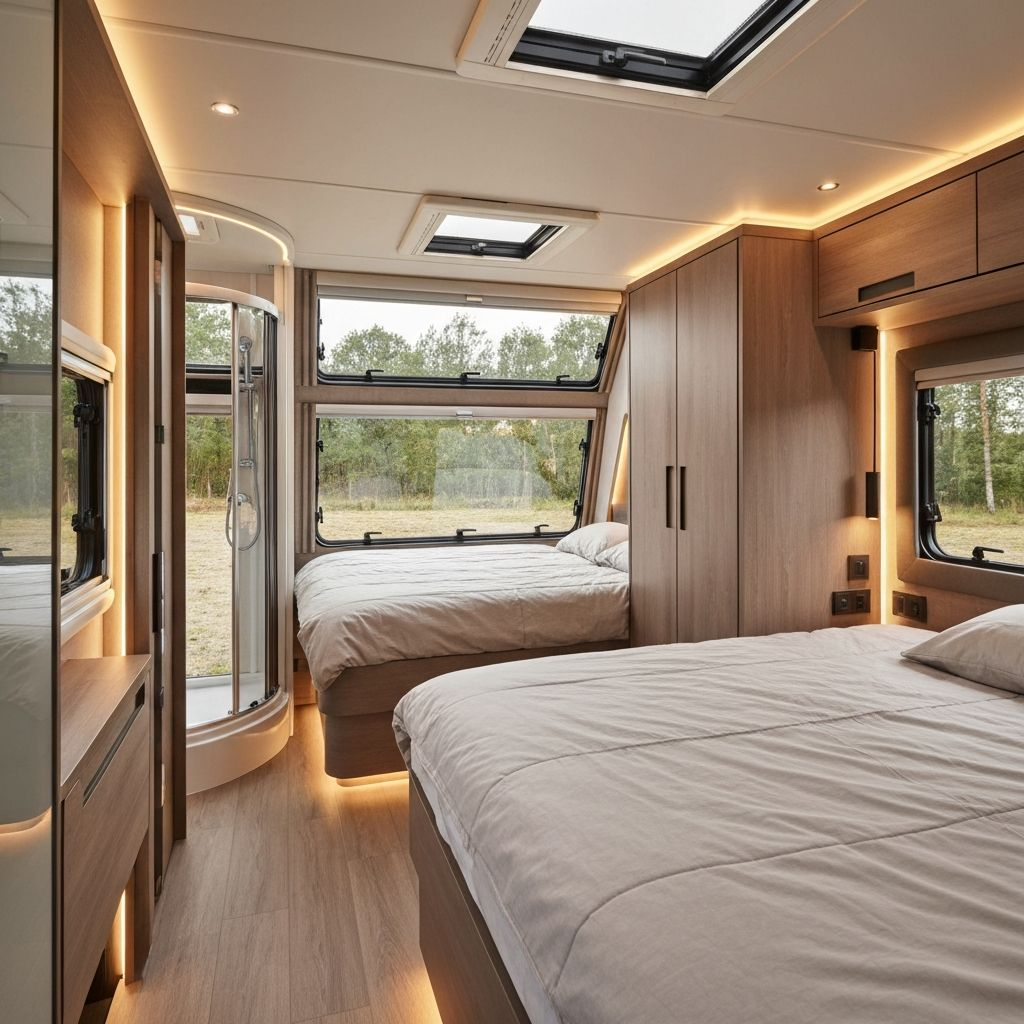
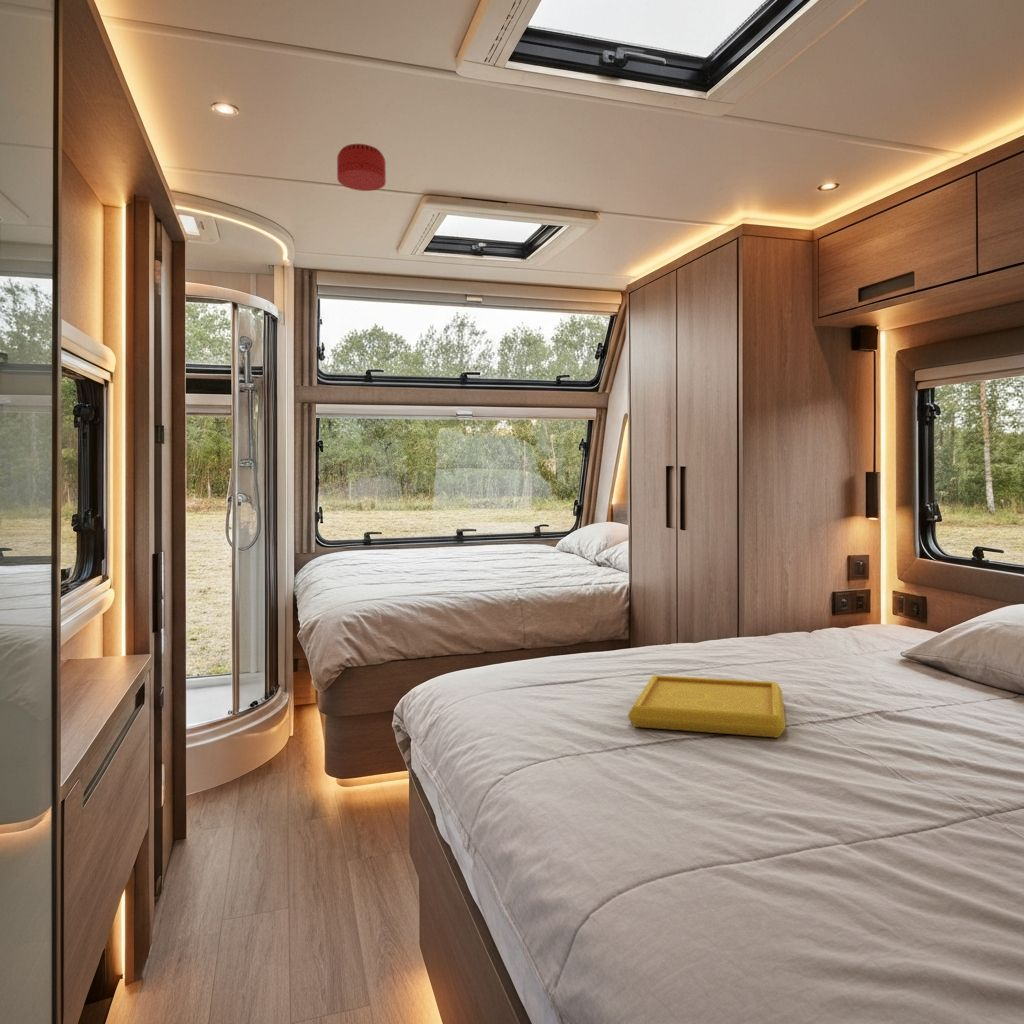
+ serving tray (709, 703)
+ smoke detector (361, 166)
